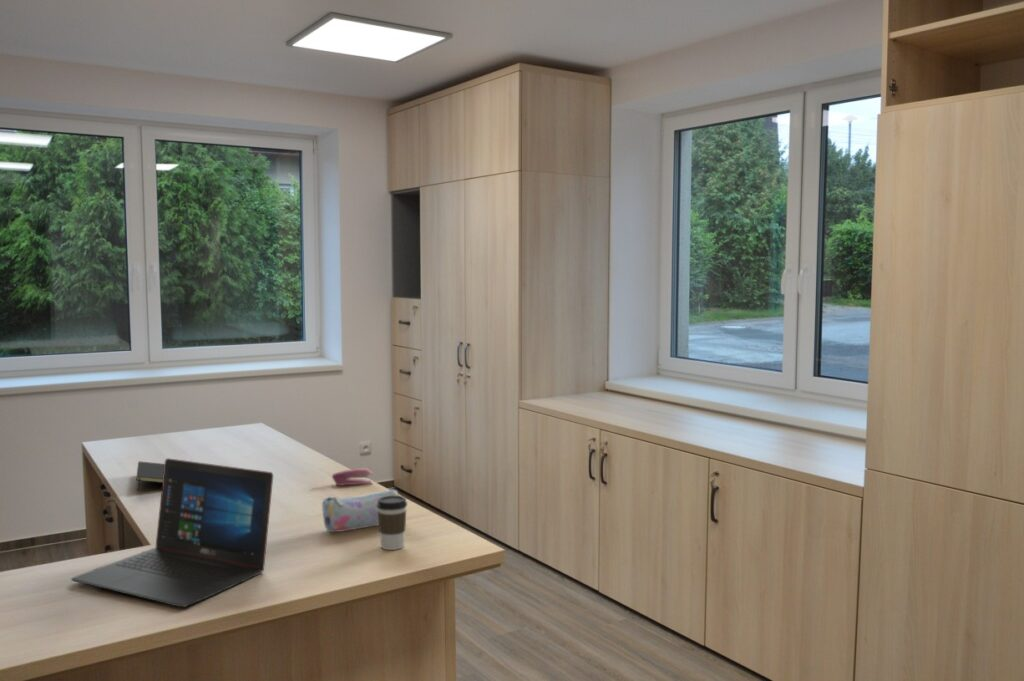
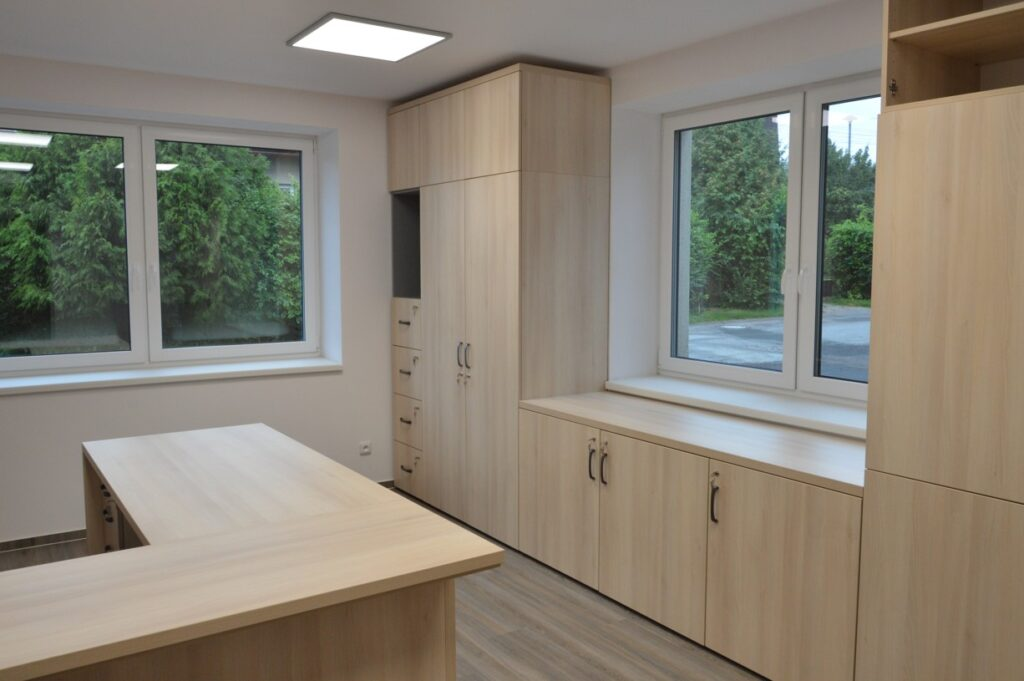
- coffee cup (392, 522)
- notepad (163, 473)
- stapler (352, 476)
- pencil case (361, 509)
- laptop (173, 526)
